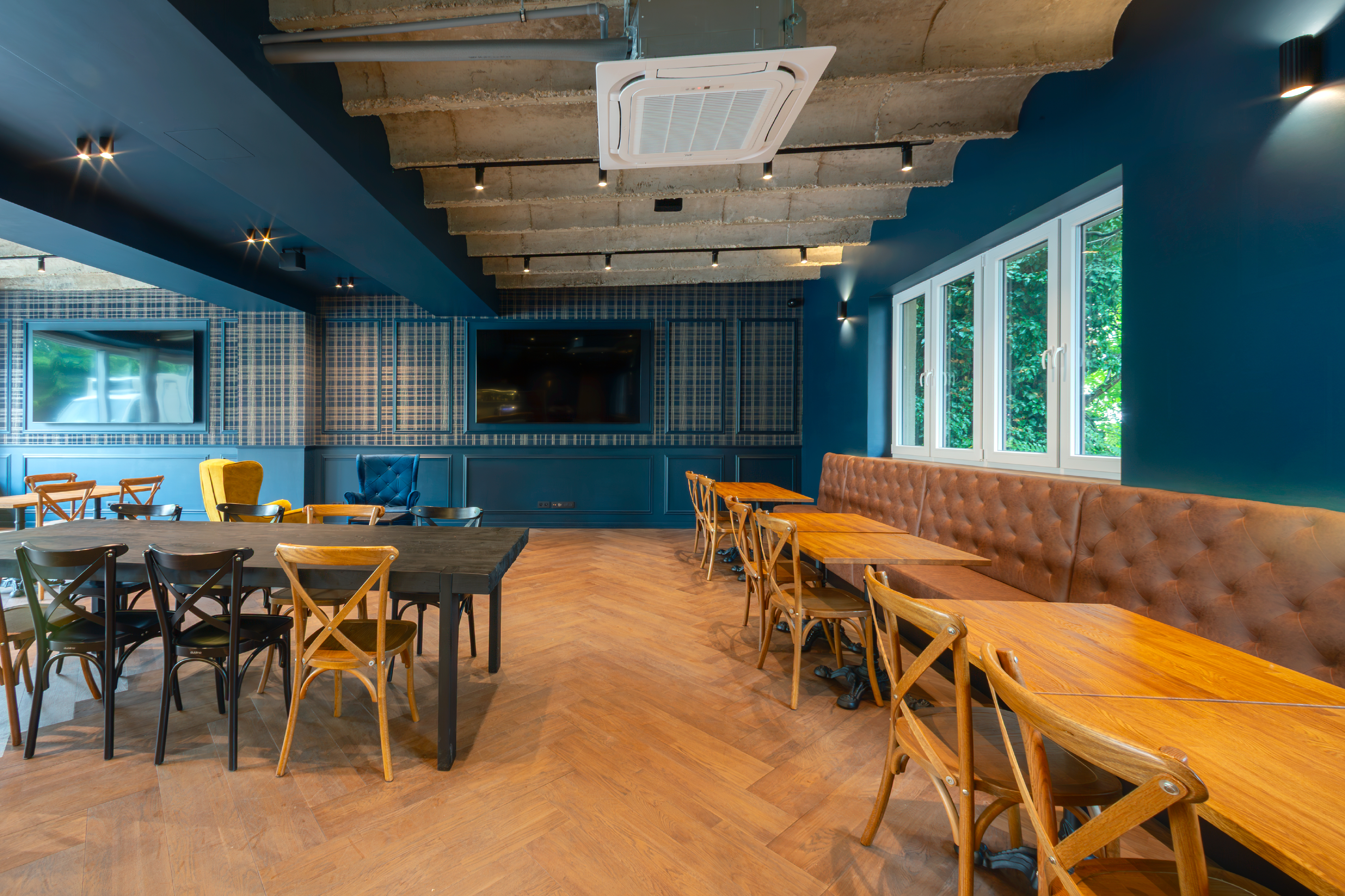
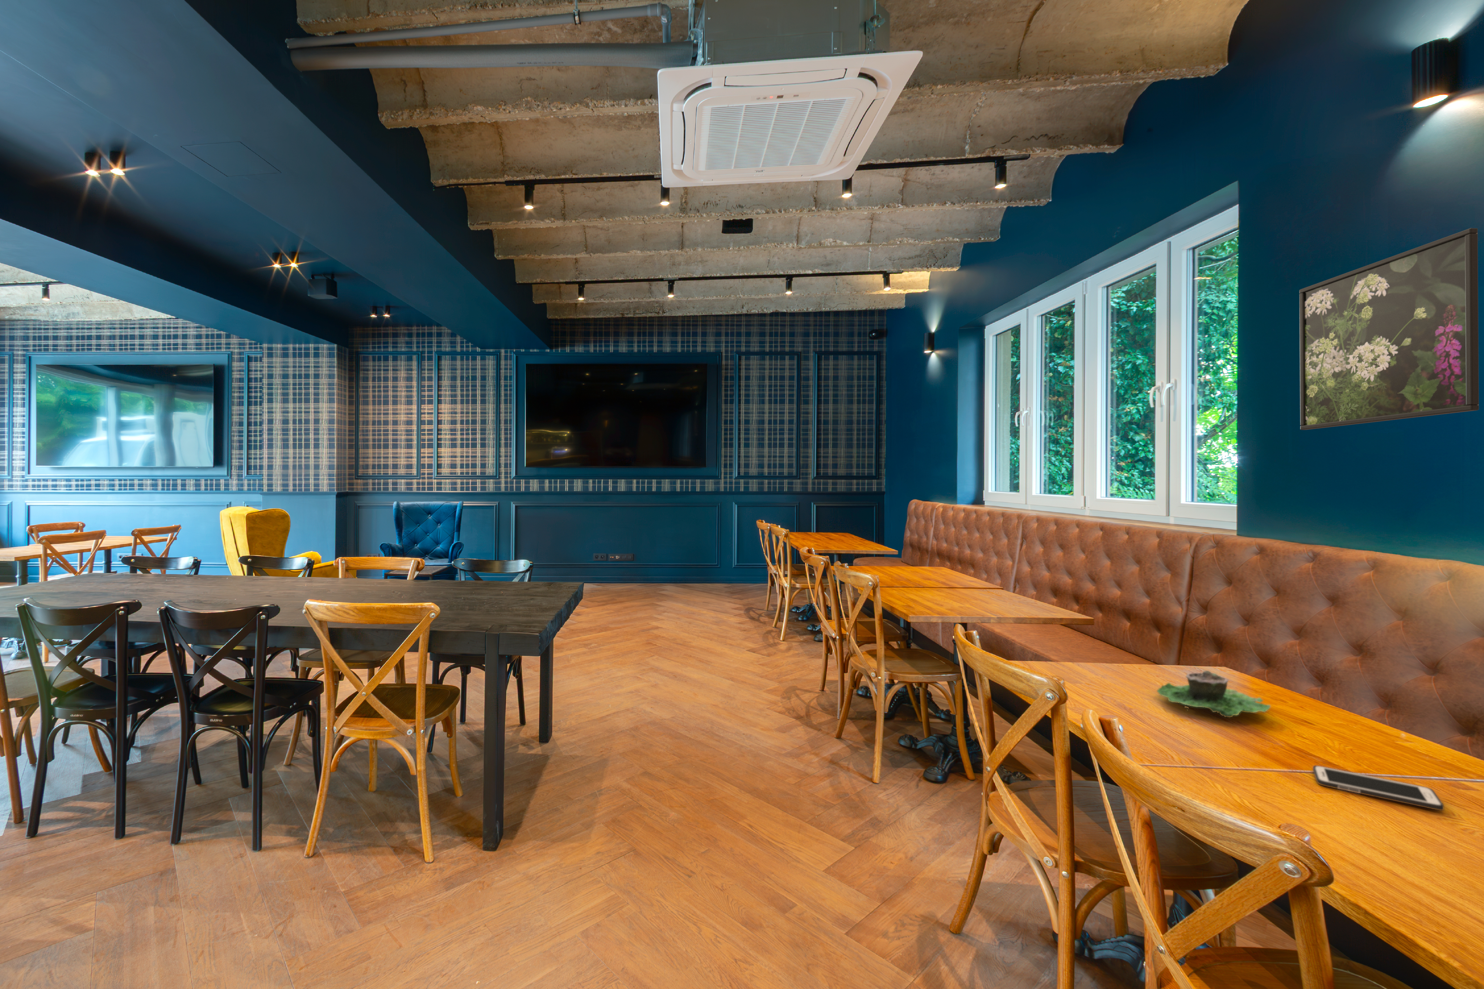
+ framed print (1377, 342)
+ cell phone (1374, 787)
+ succulent planter (1211, 689)
